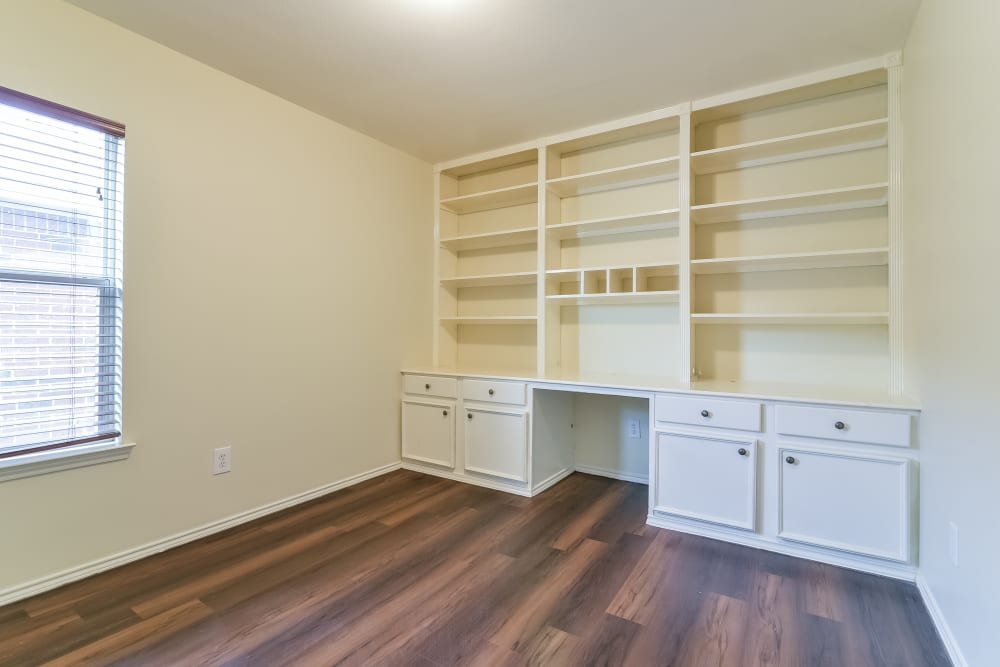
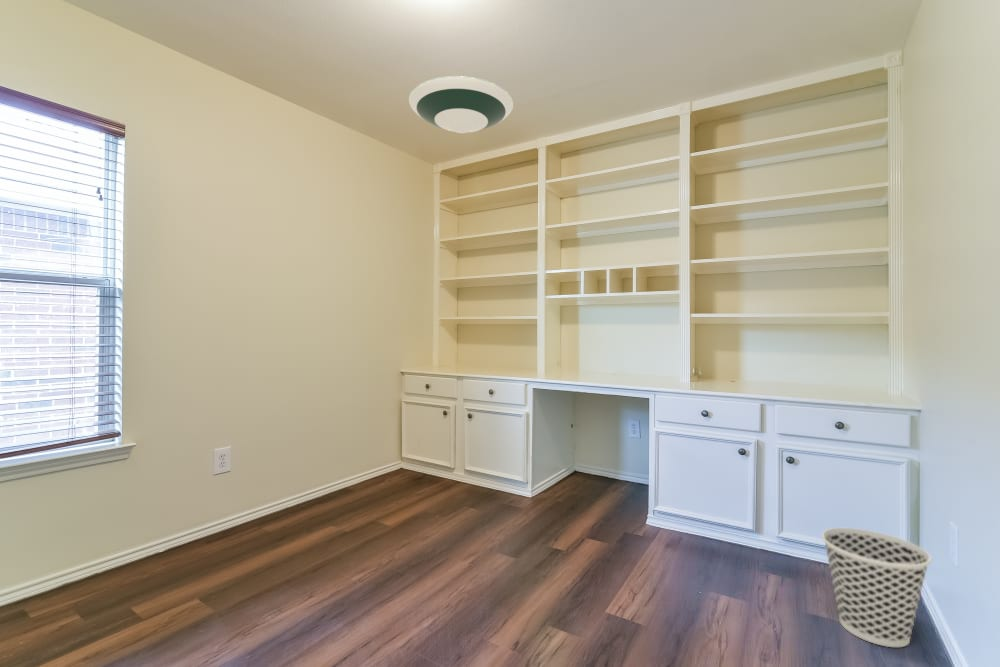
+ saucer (461, 116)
+ wastebasket (873, 586)
